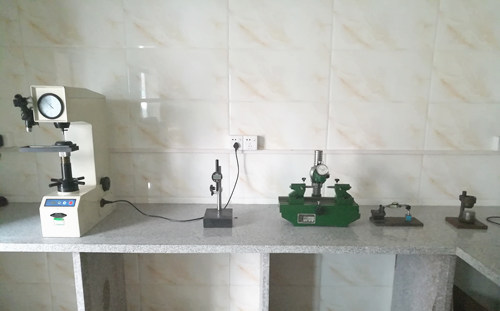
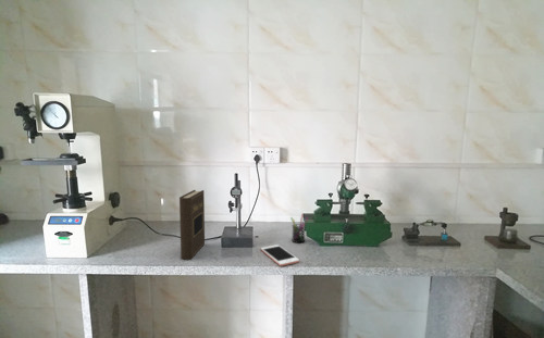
+ pen holder (297, 227)
+ book (191, 223)
+ cell phone (279, 254)
